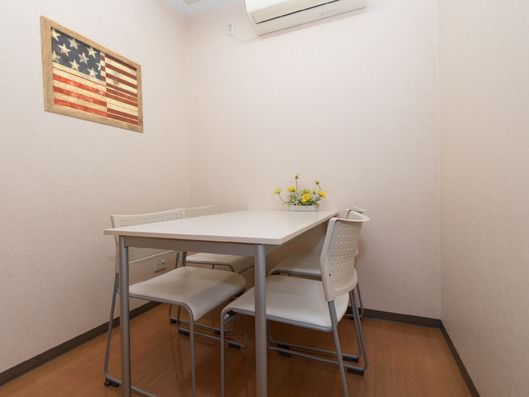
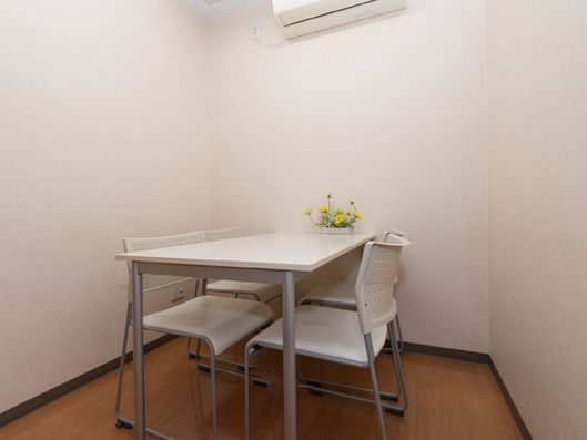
- wall art (100, 84)
